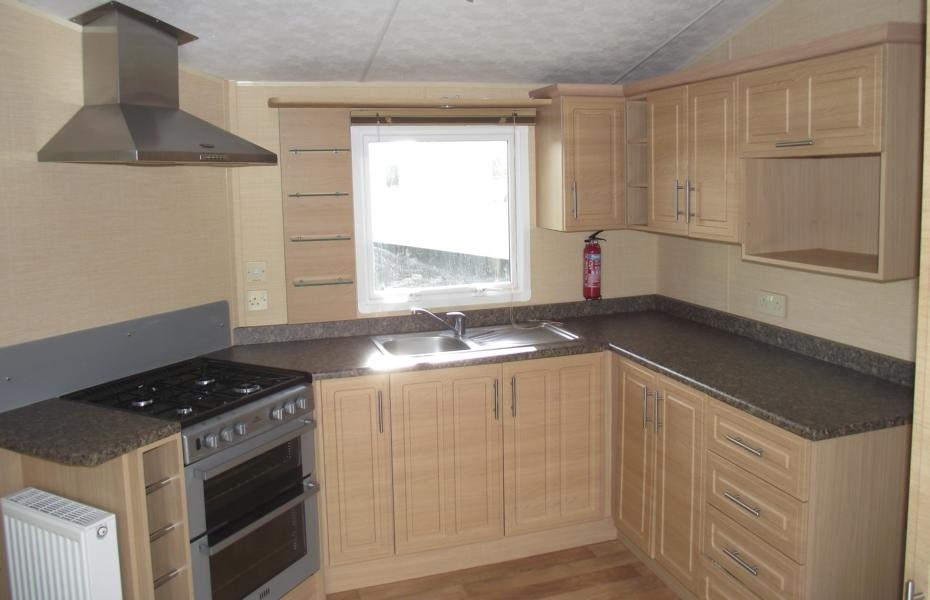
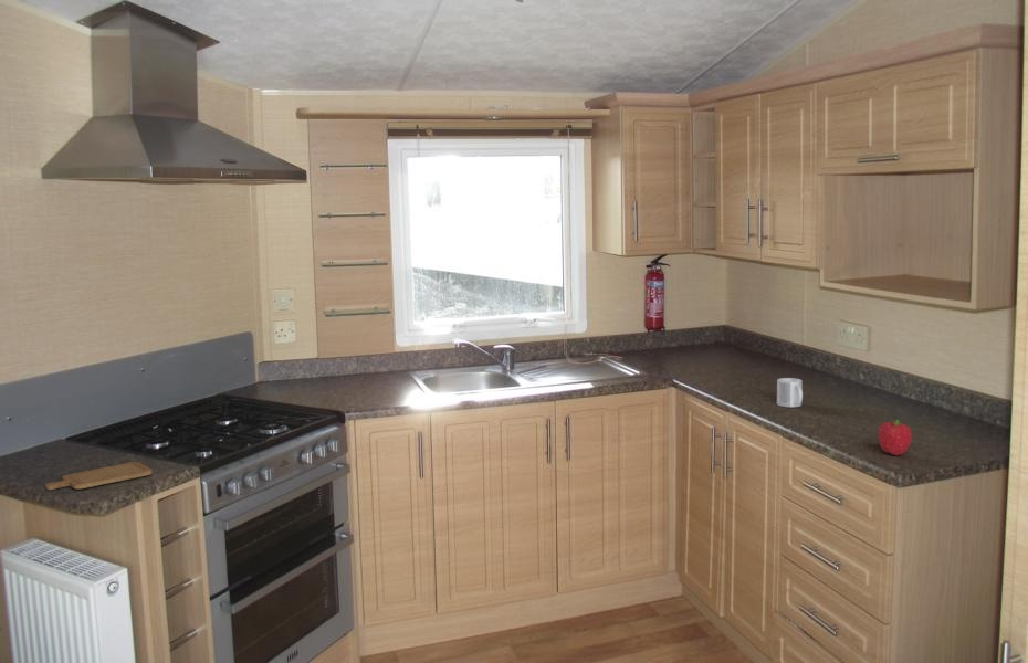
+ mug (791, 392)
+ fruit (894, 436)
+ chopping board (97, 476)
